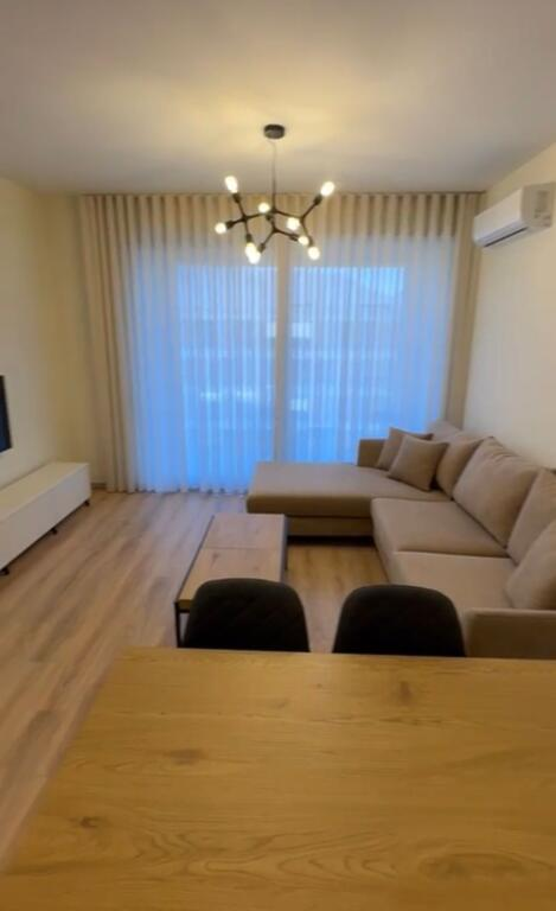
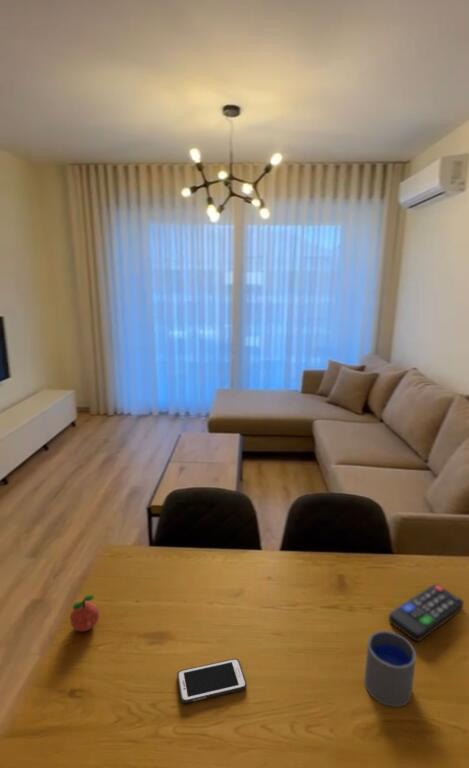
+ cup (389, 667)
+ cell phone (211, 680)
+ apple (84, 613)
+ remote control (427, 610)
